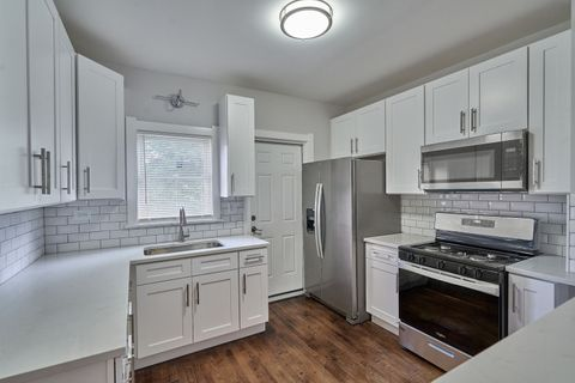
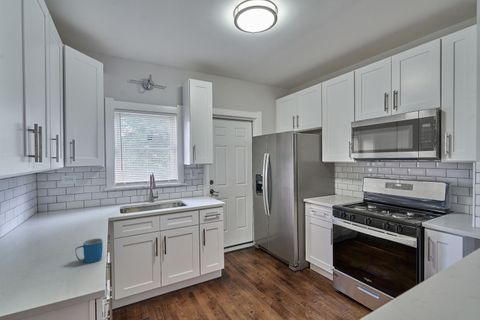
+ mug (89, 251)
